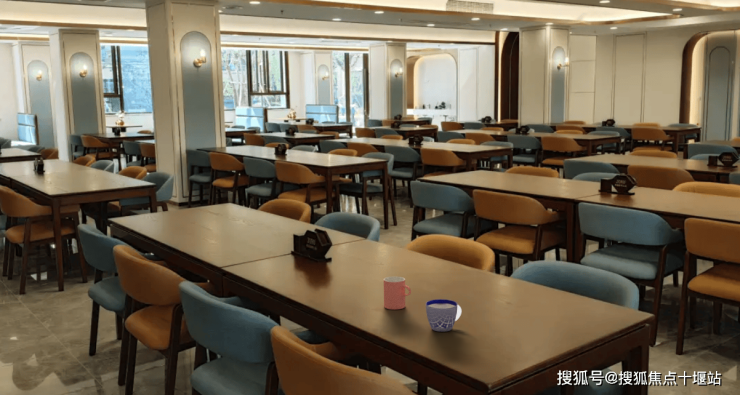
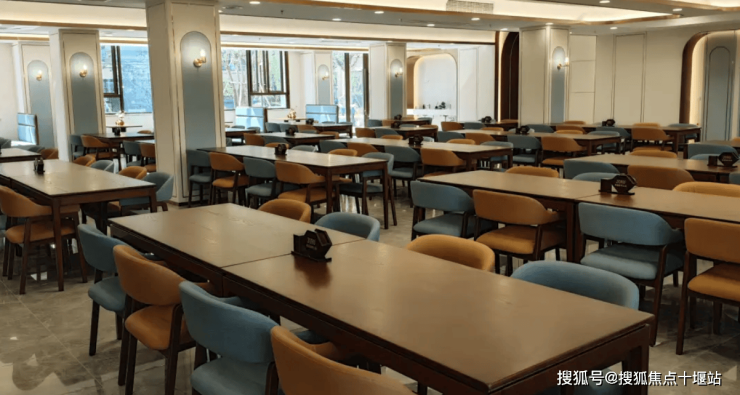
- cup (398, 293)
- cup (445, 314)
